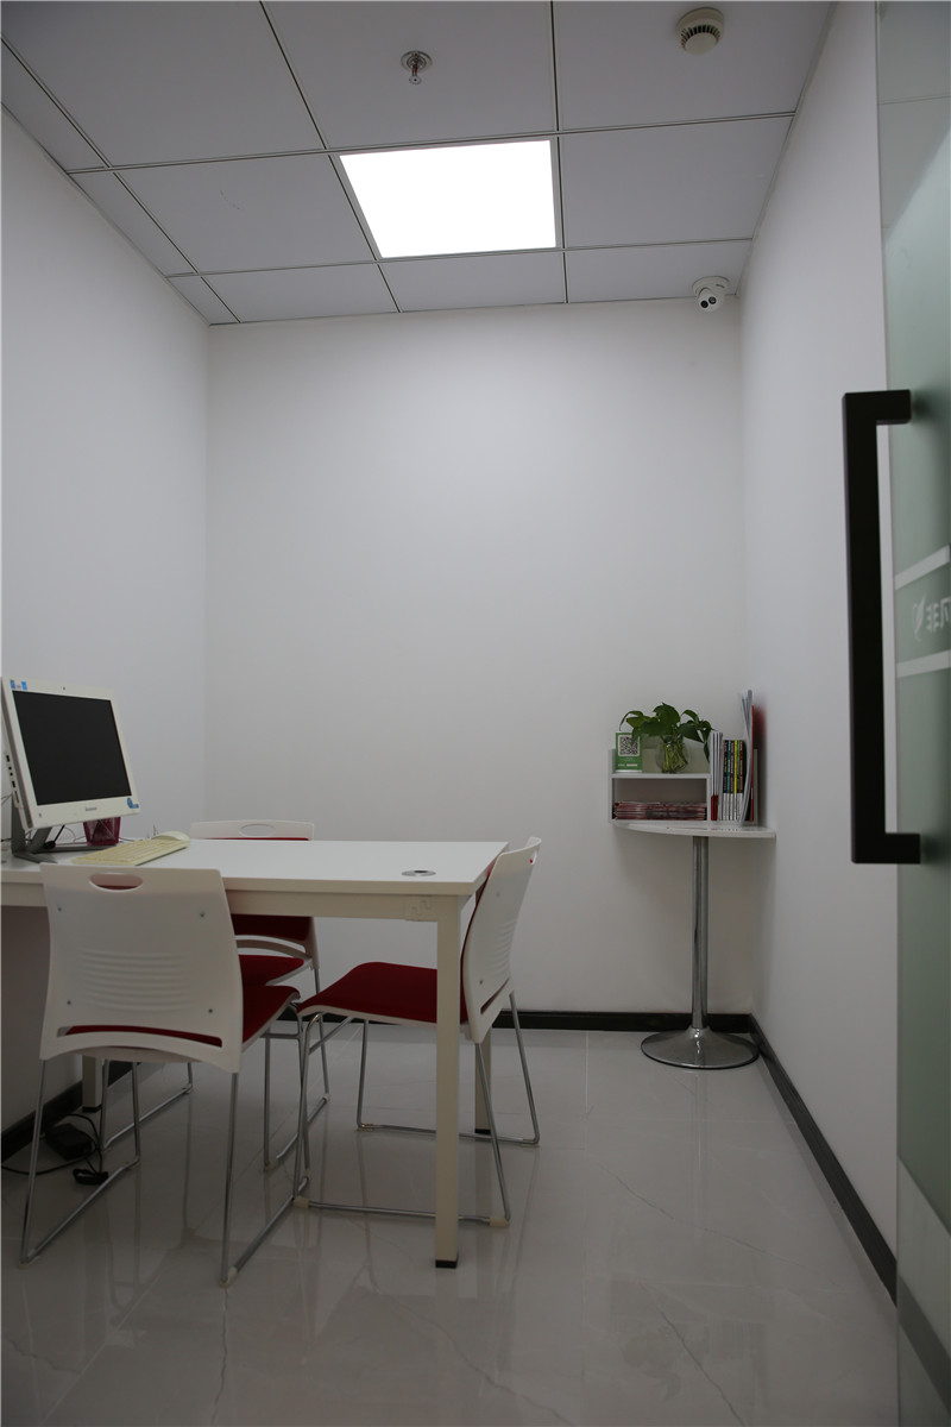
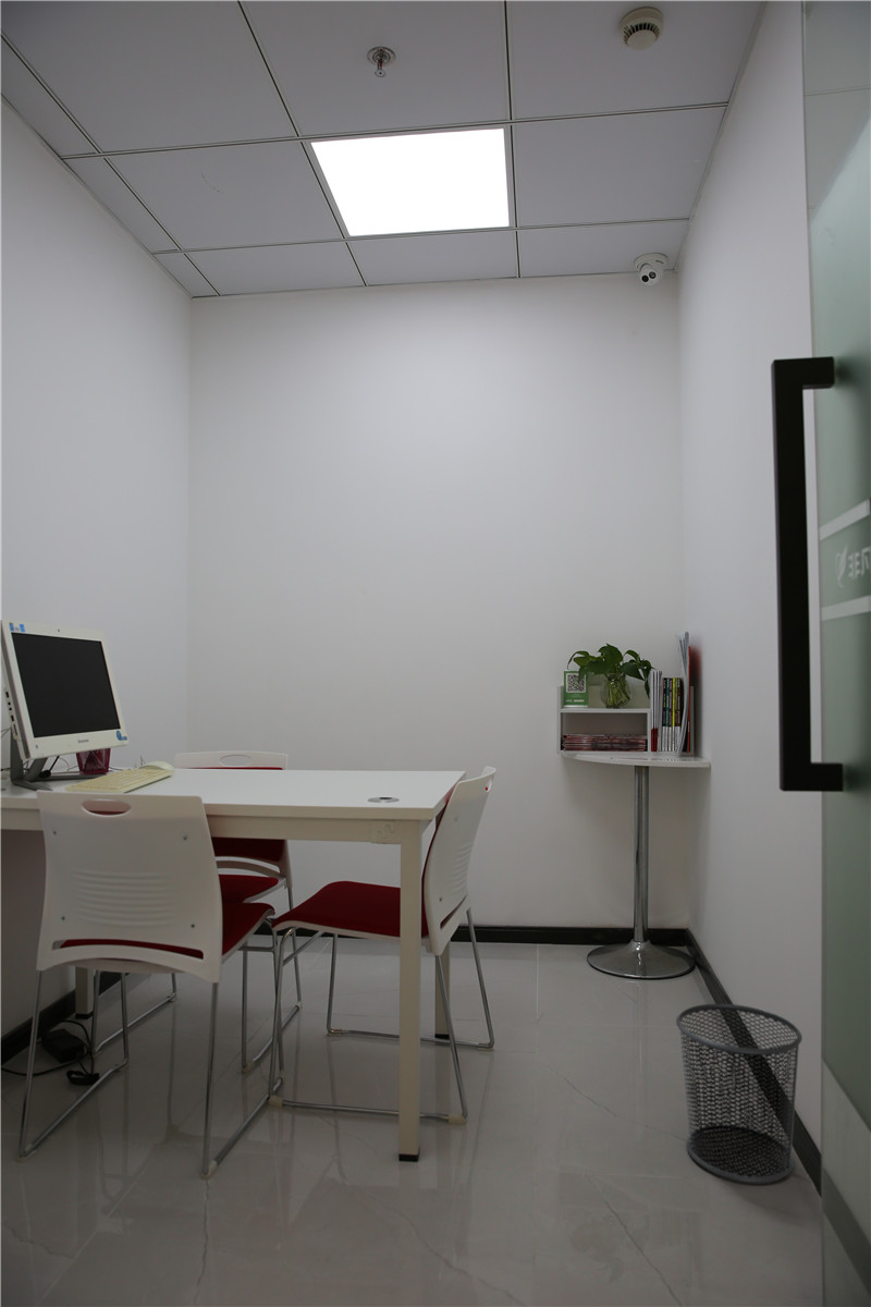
+ waste bin (738, 1089)
